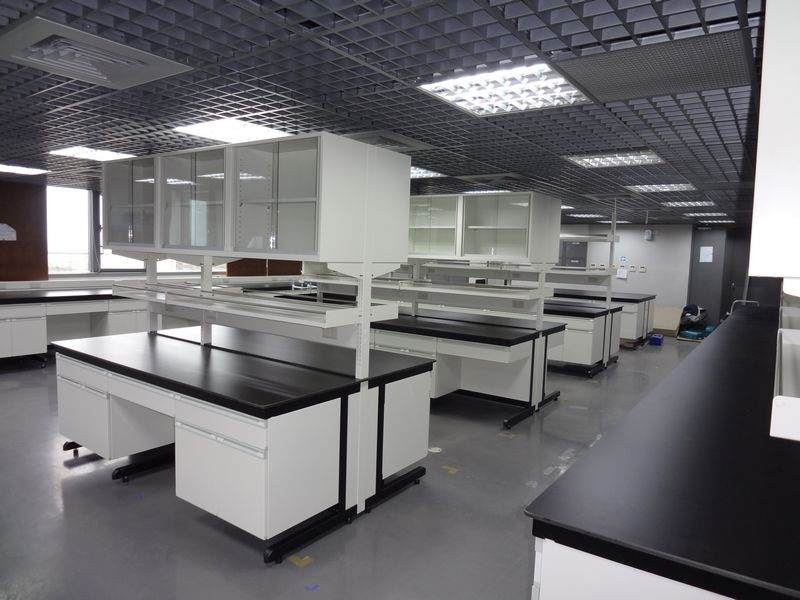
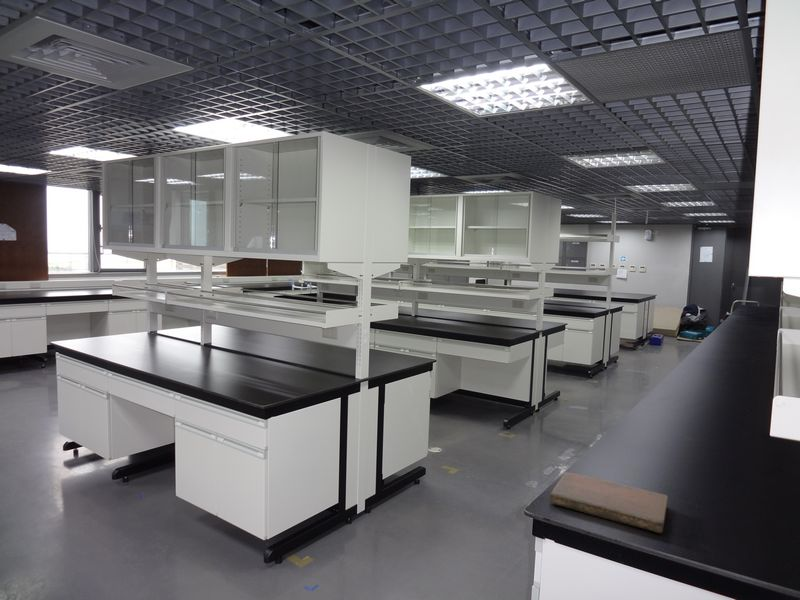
+ notebook (608, 499)
